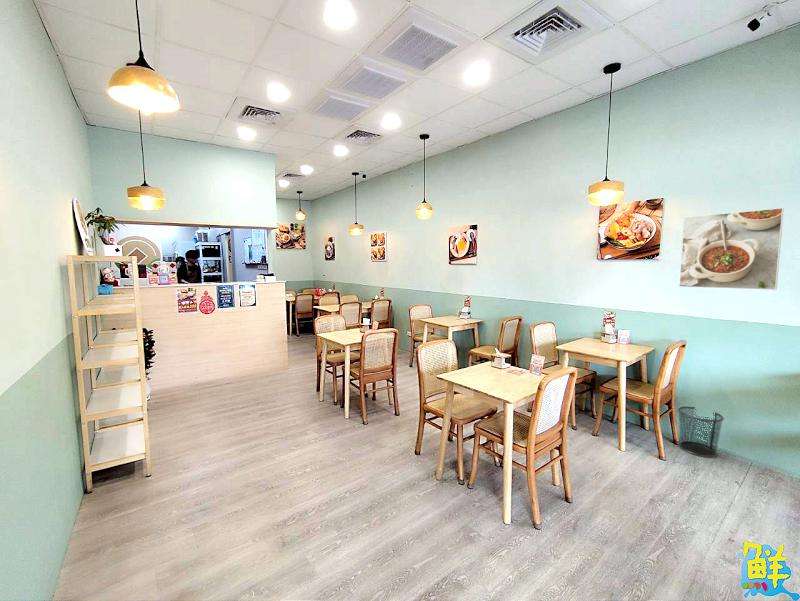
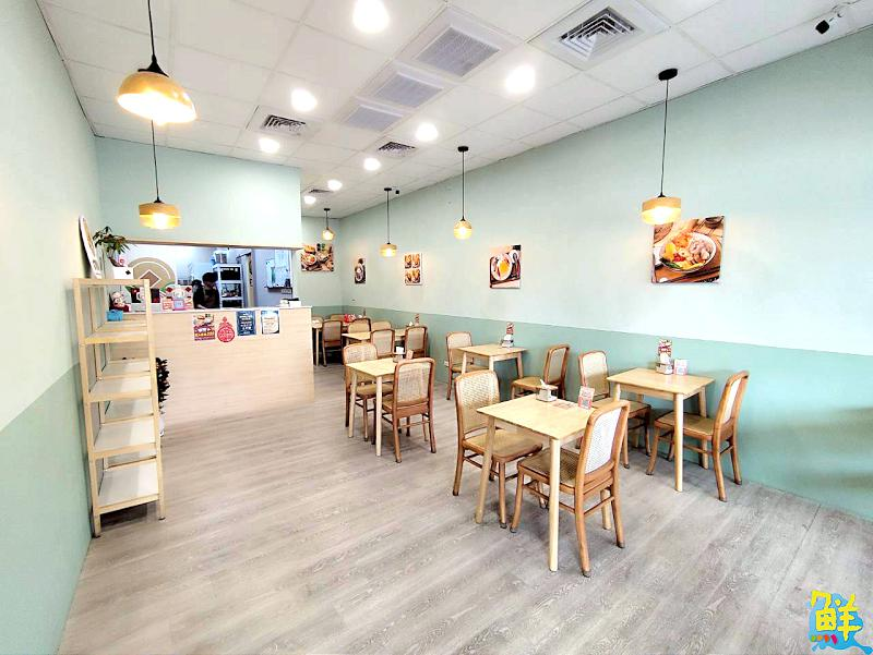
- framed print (726, 250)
- waste bin (699, 431)
